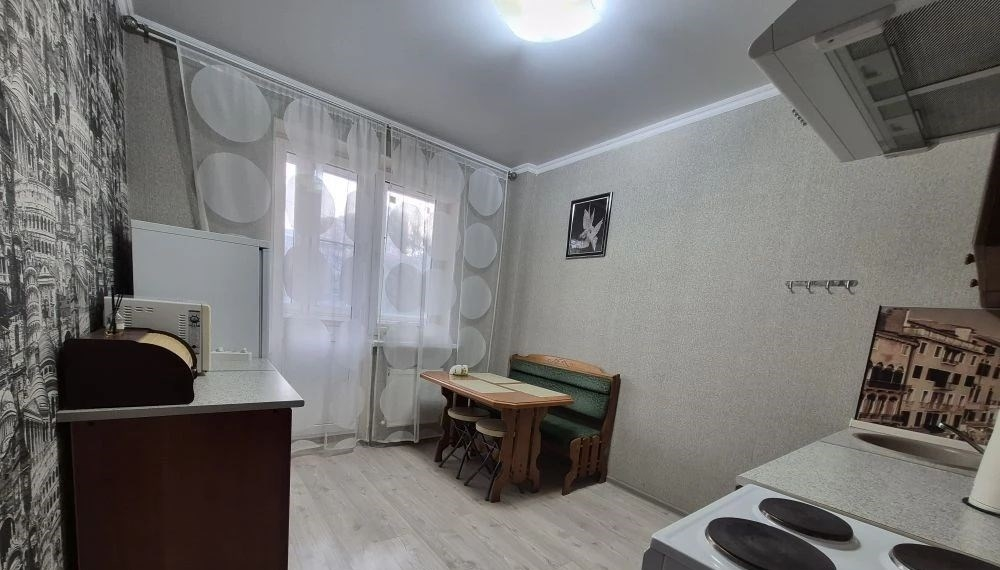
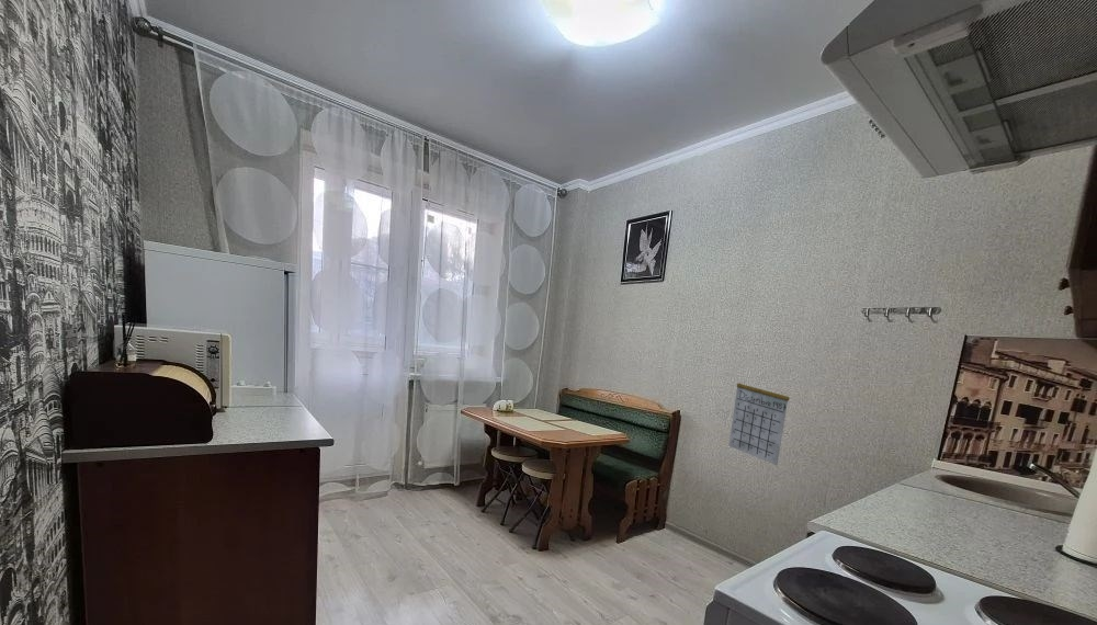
+ calendar (758, 414)
